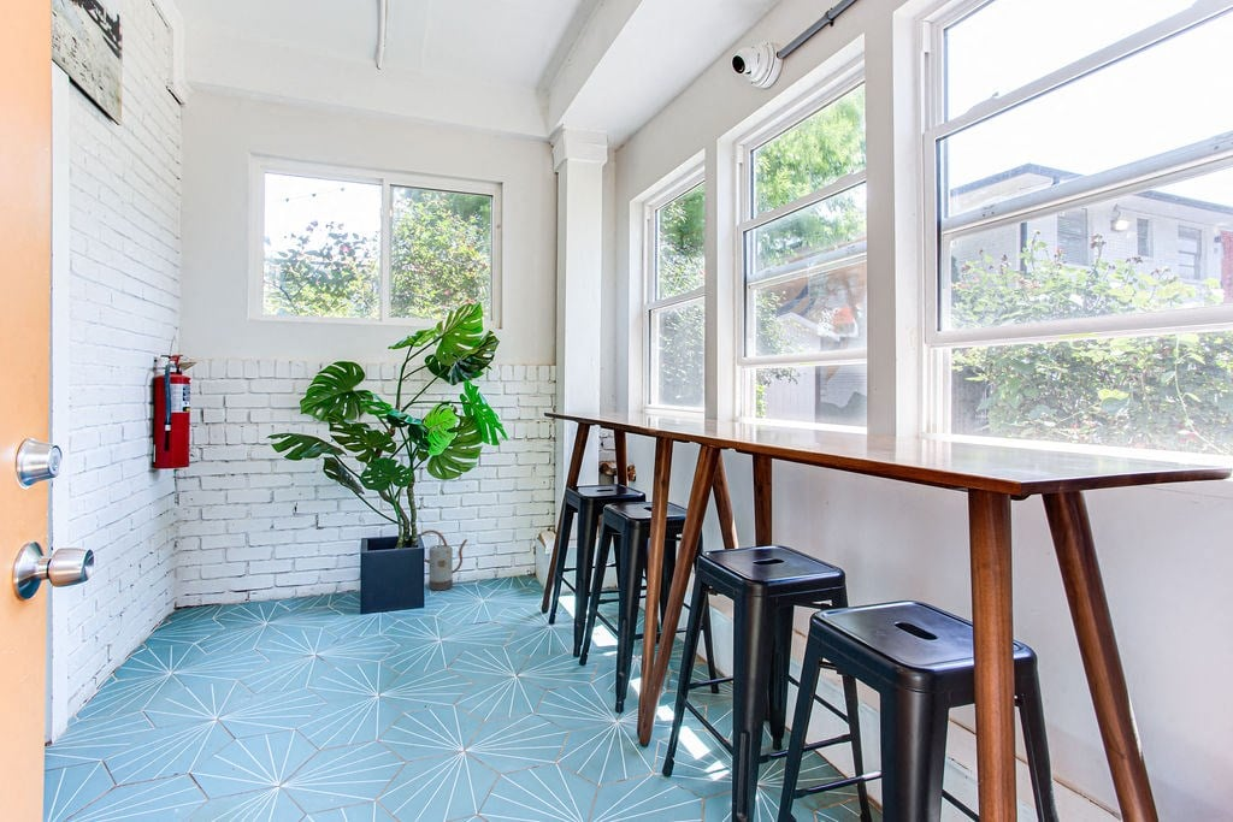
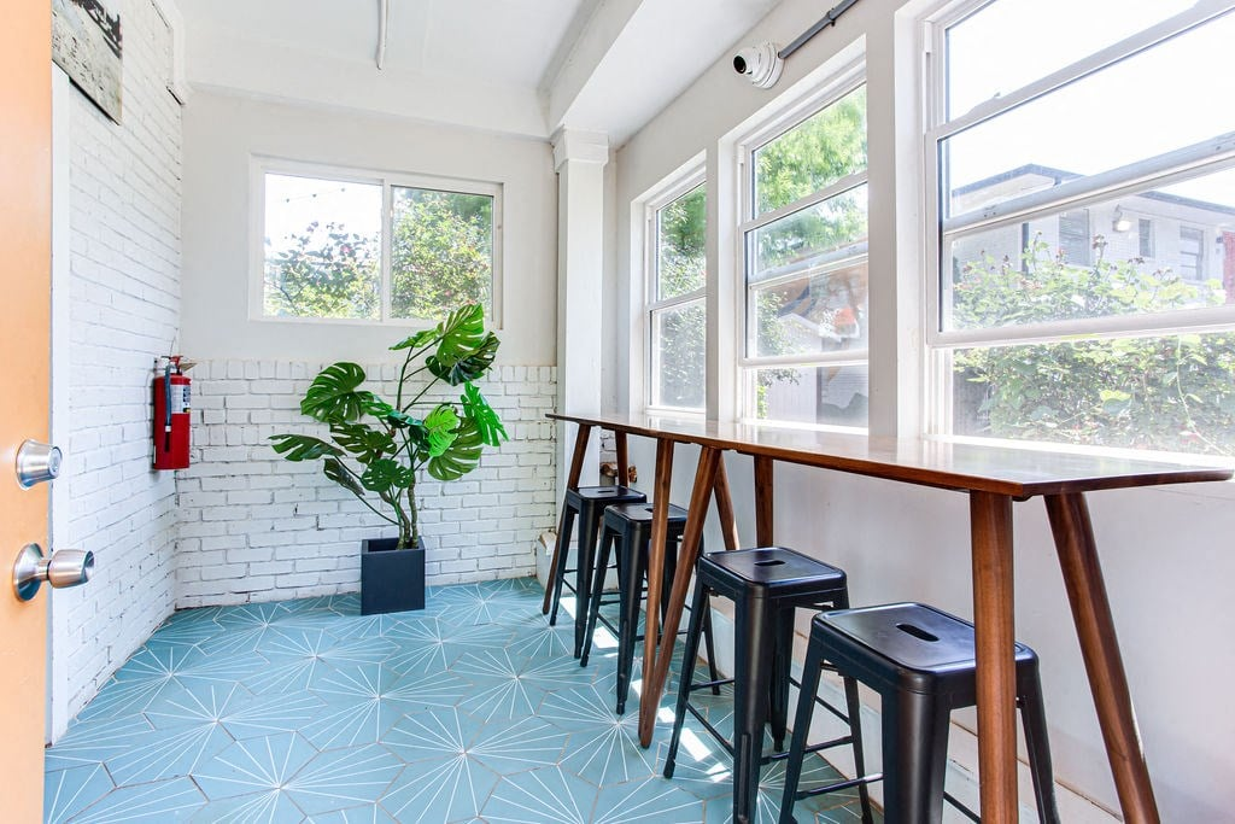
- watering can (441, 557)
